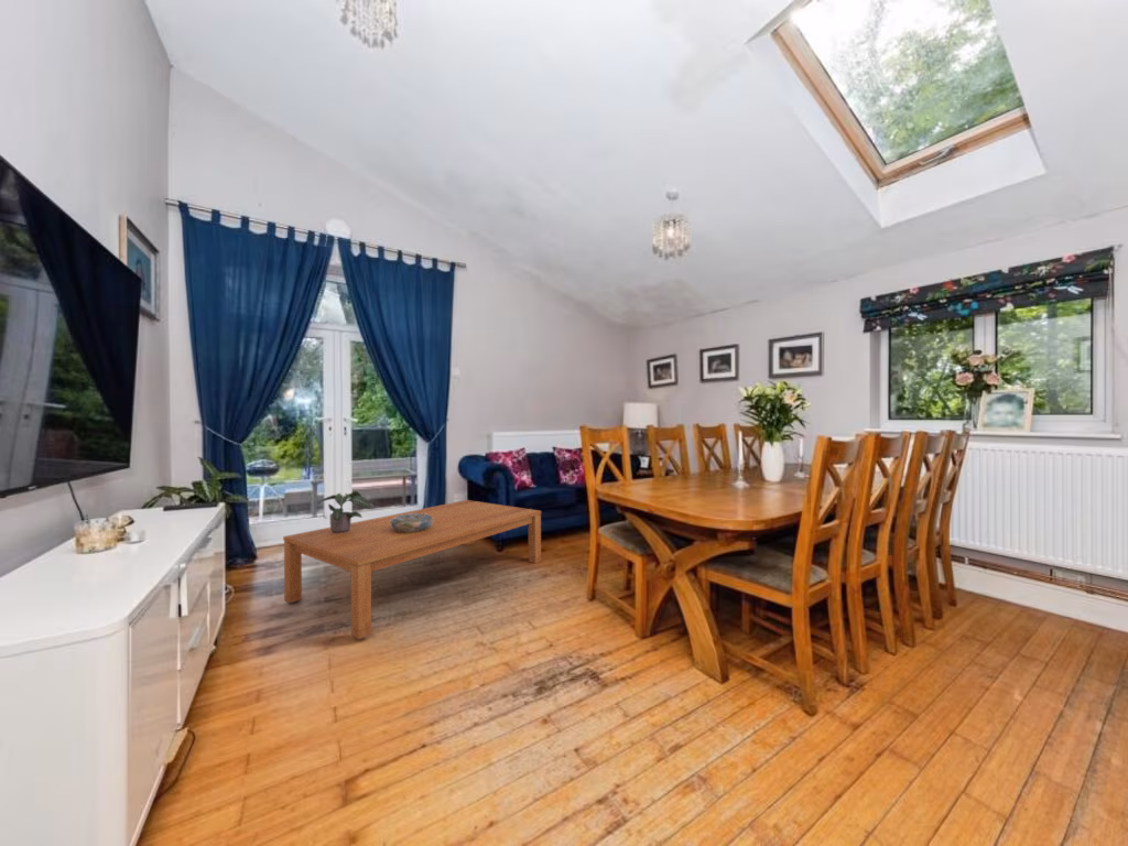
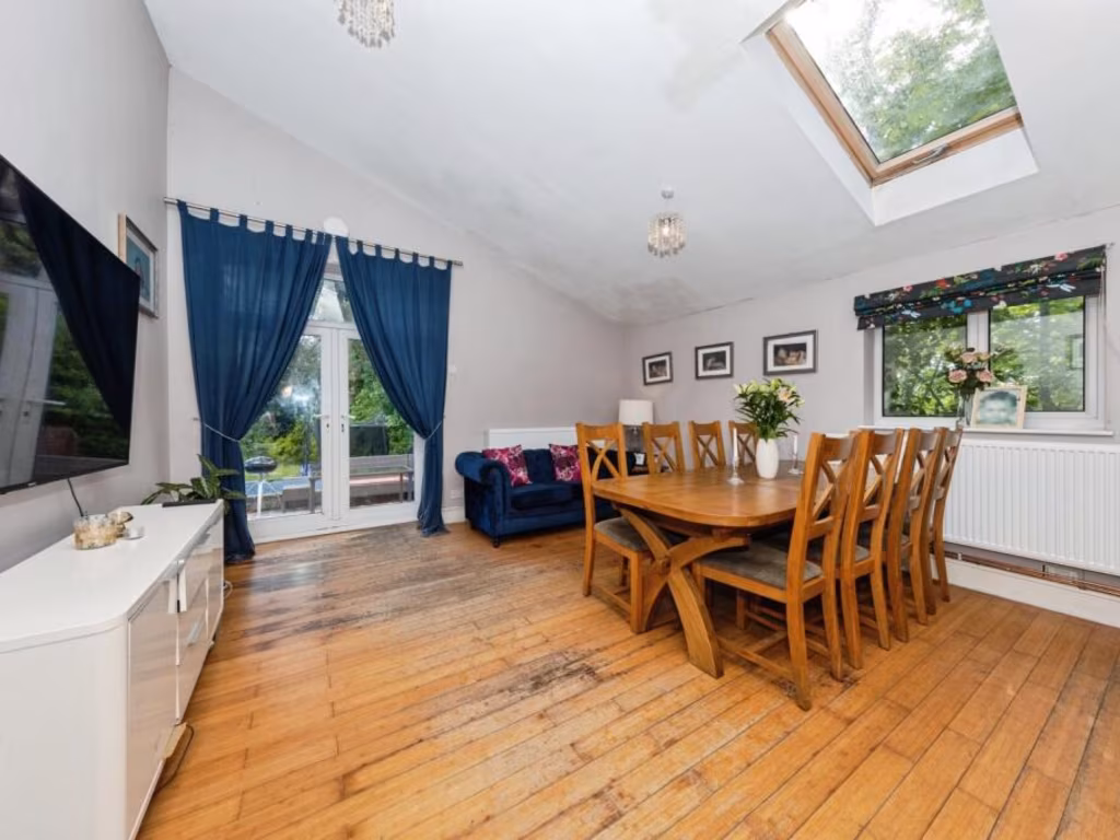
- decorative bowl (411, 522)
- coffee table (427, 550)
- potted plant (344, 512)
